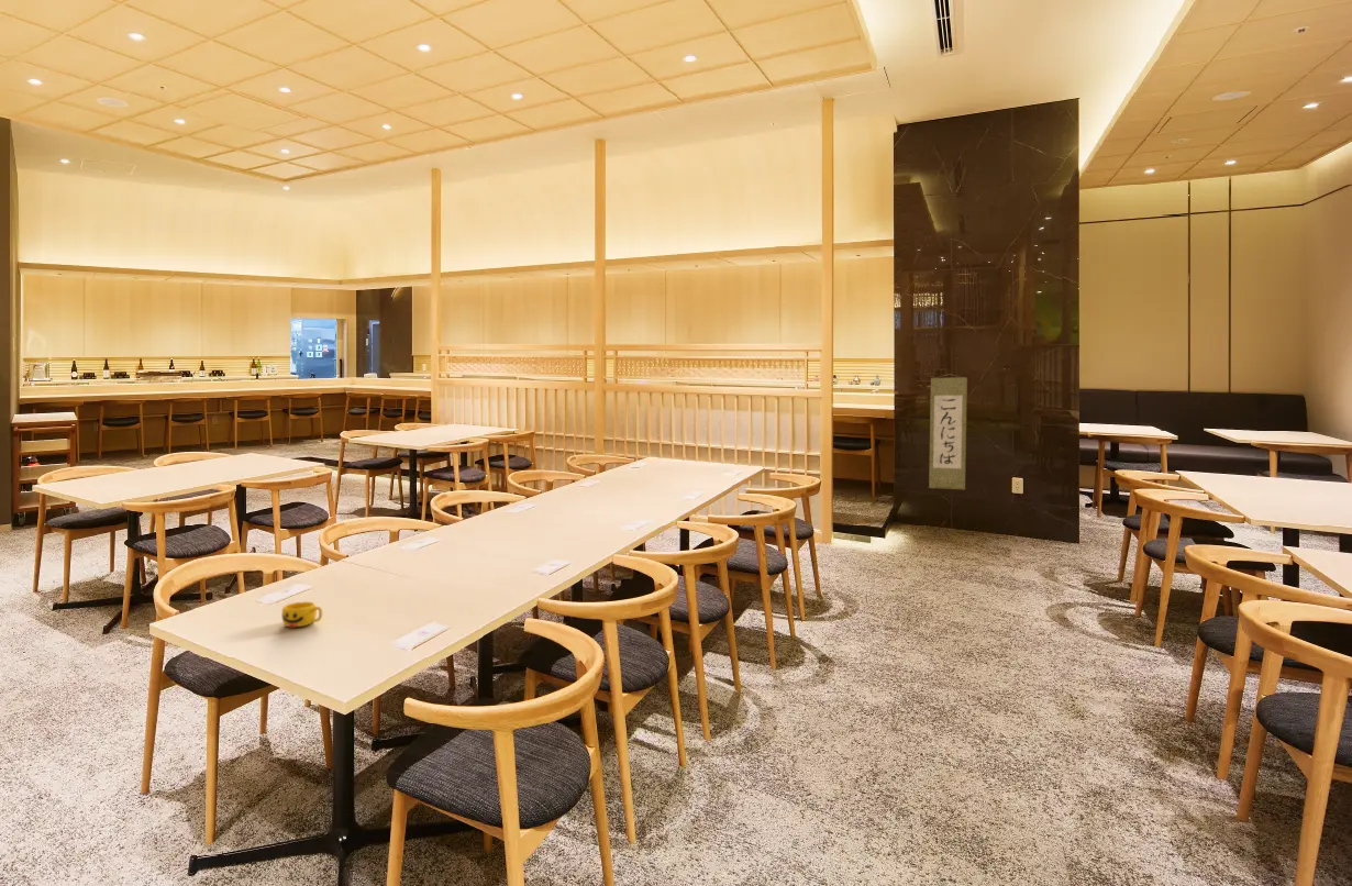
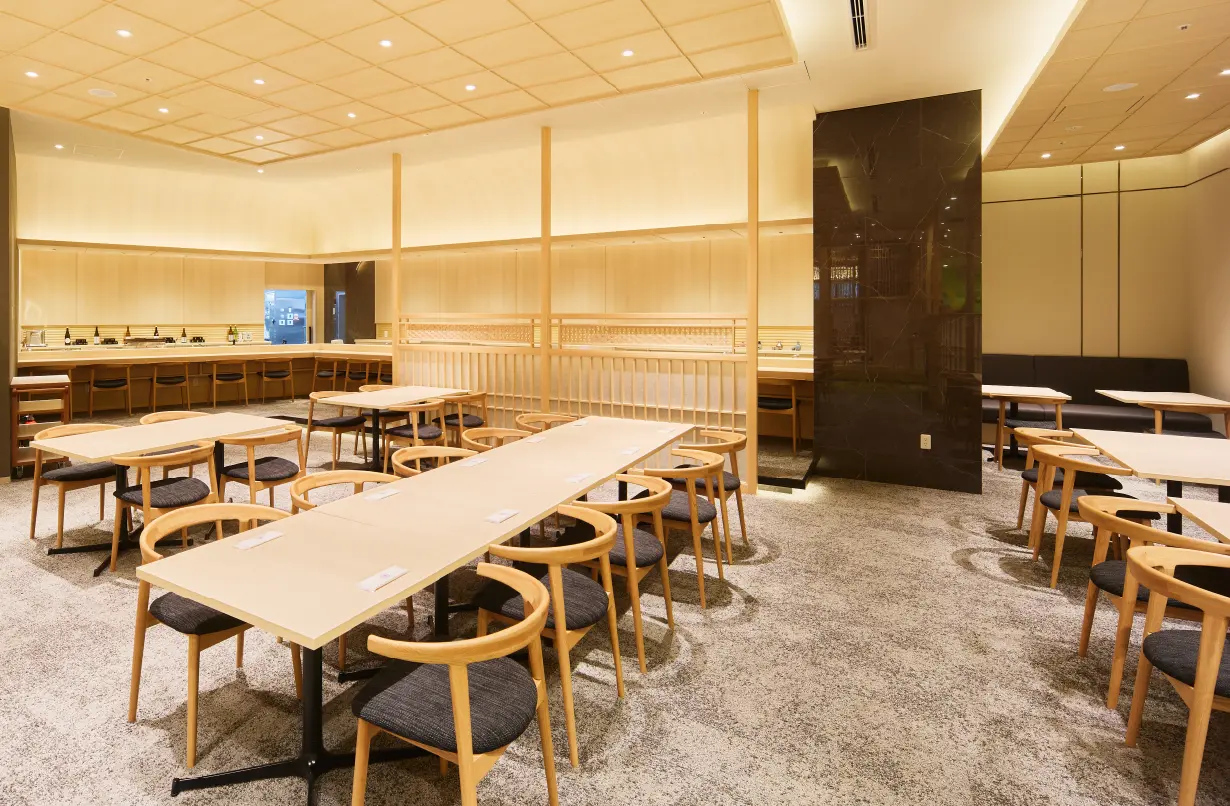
- cup (303, 614)
- wall scroll (947, 431)
